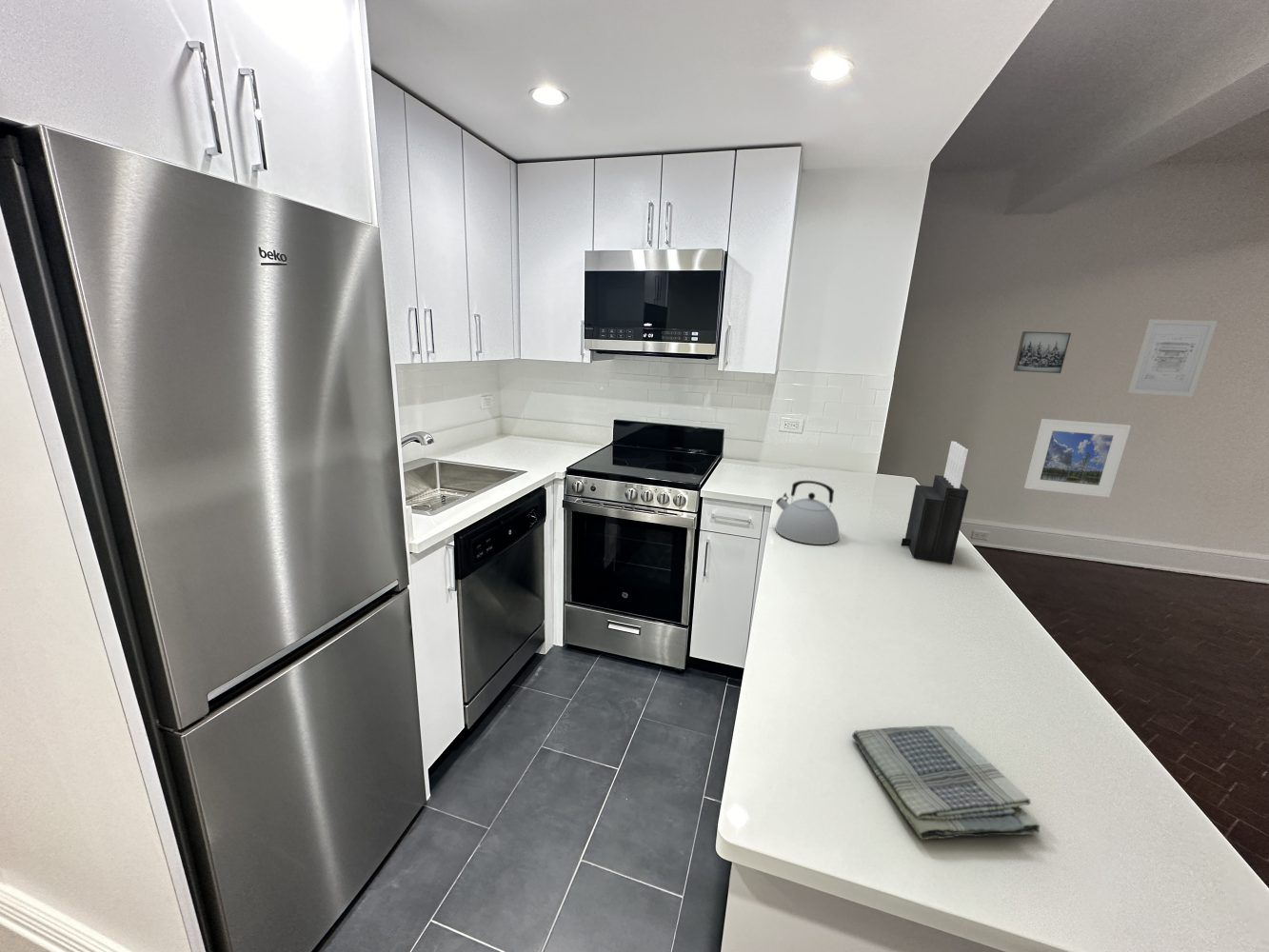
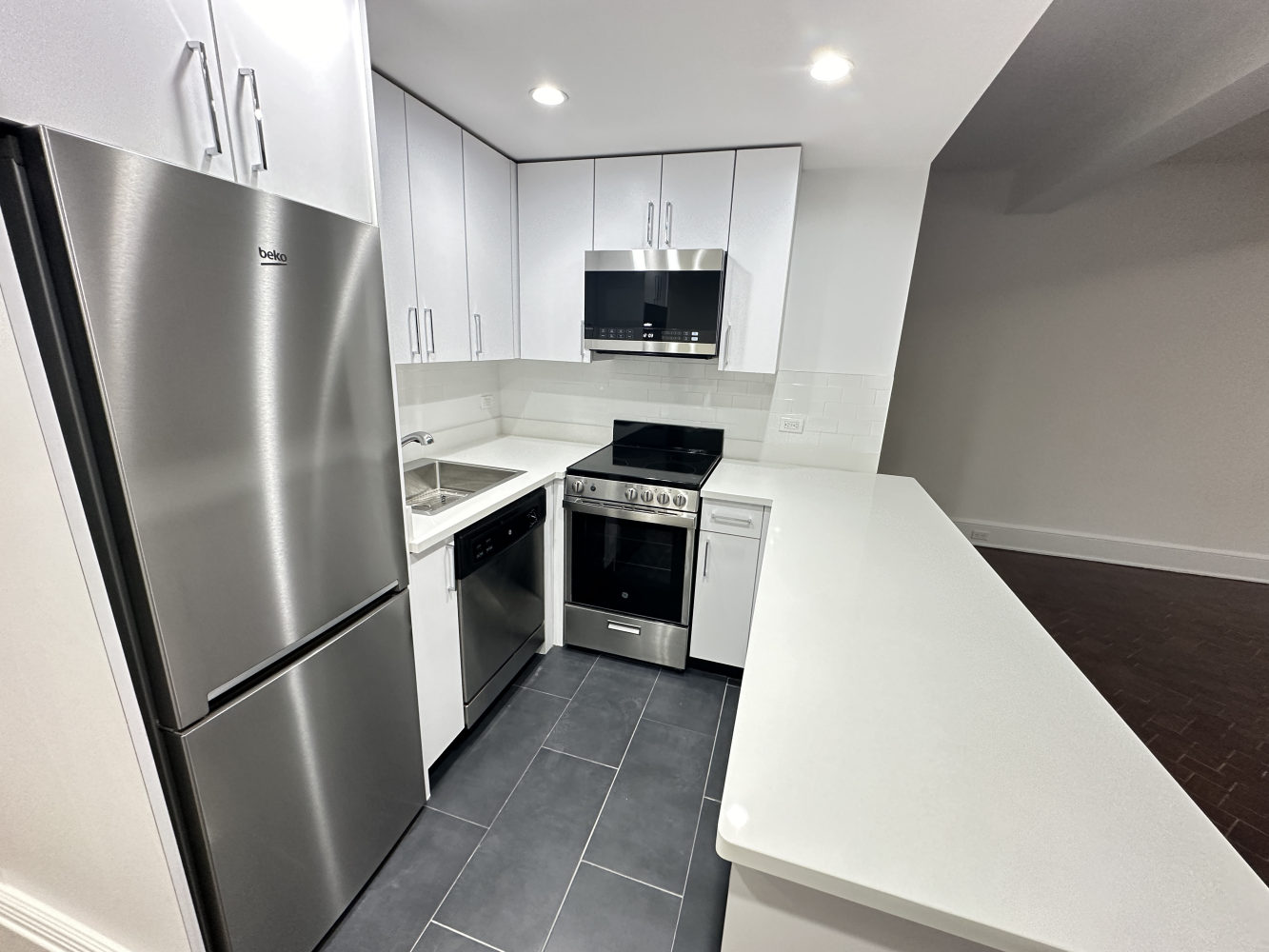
- wall art (1171, 358)
- wall art (1041, 352)
- kettle (808, 506)
- dish towel (939, 773)
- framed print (1075, 457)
- knife block (934, 498)
